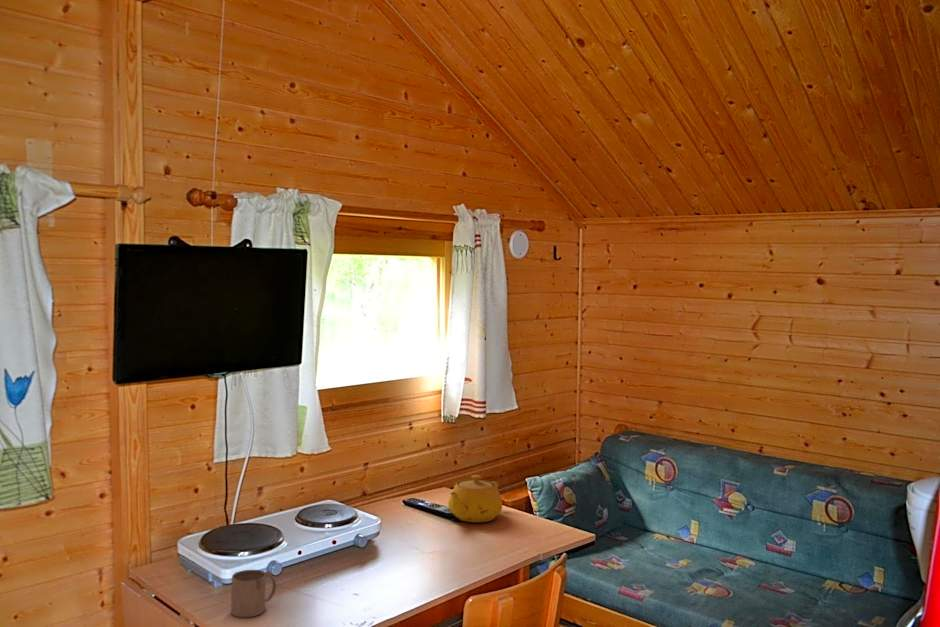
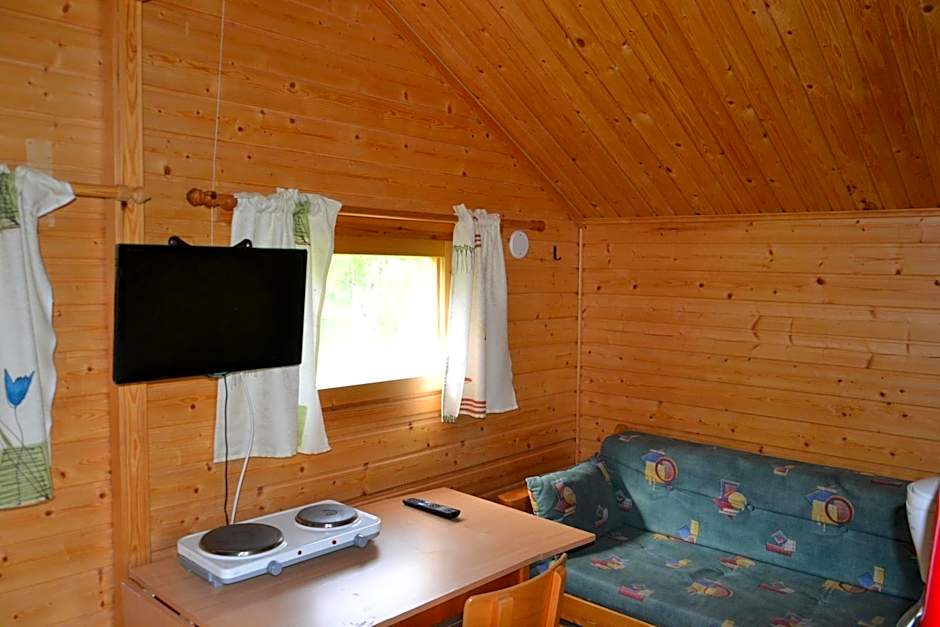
- mug (254, 591)
- teapot (474, 497)
